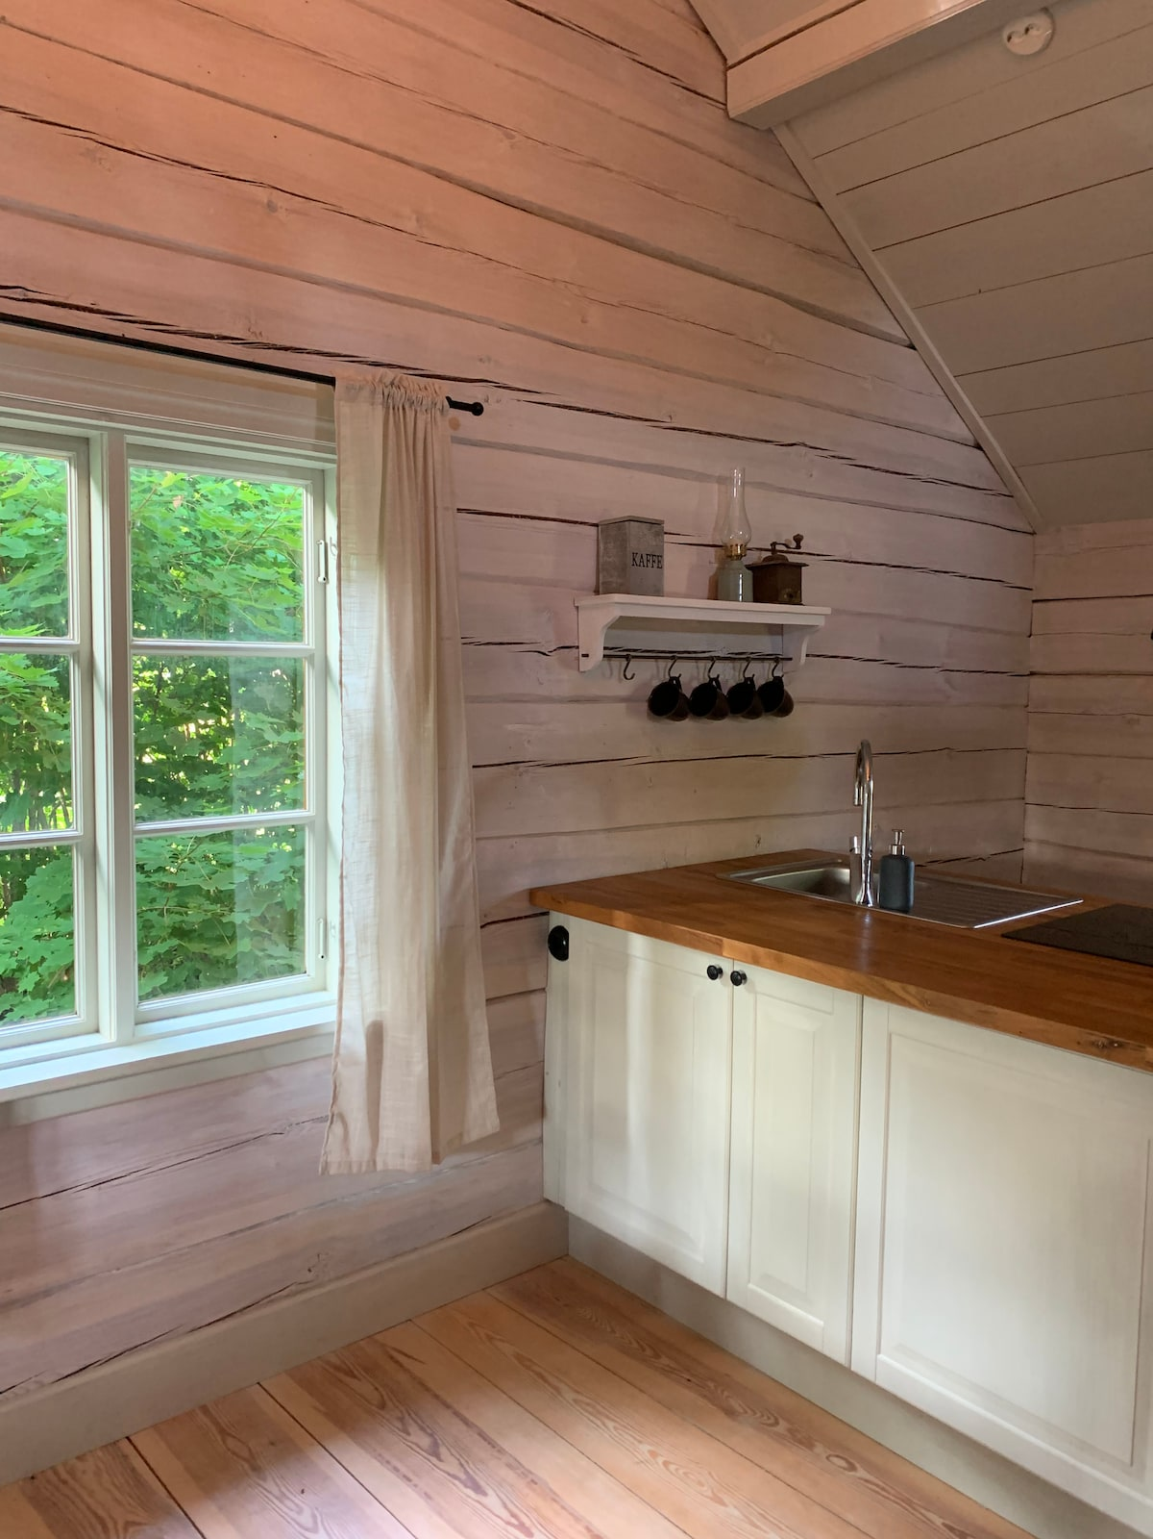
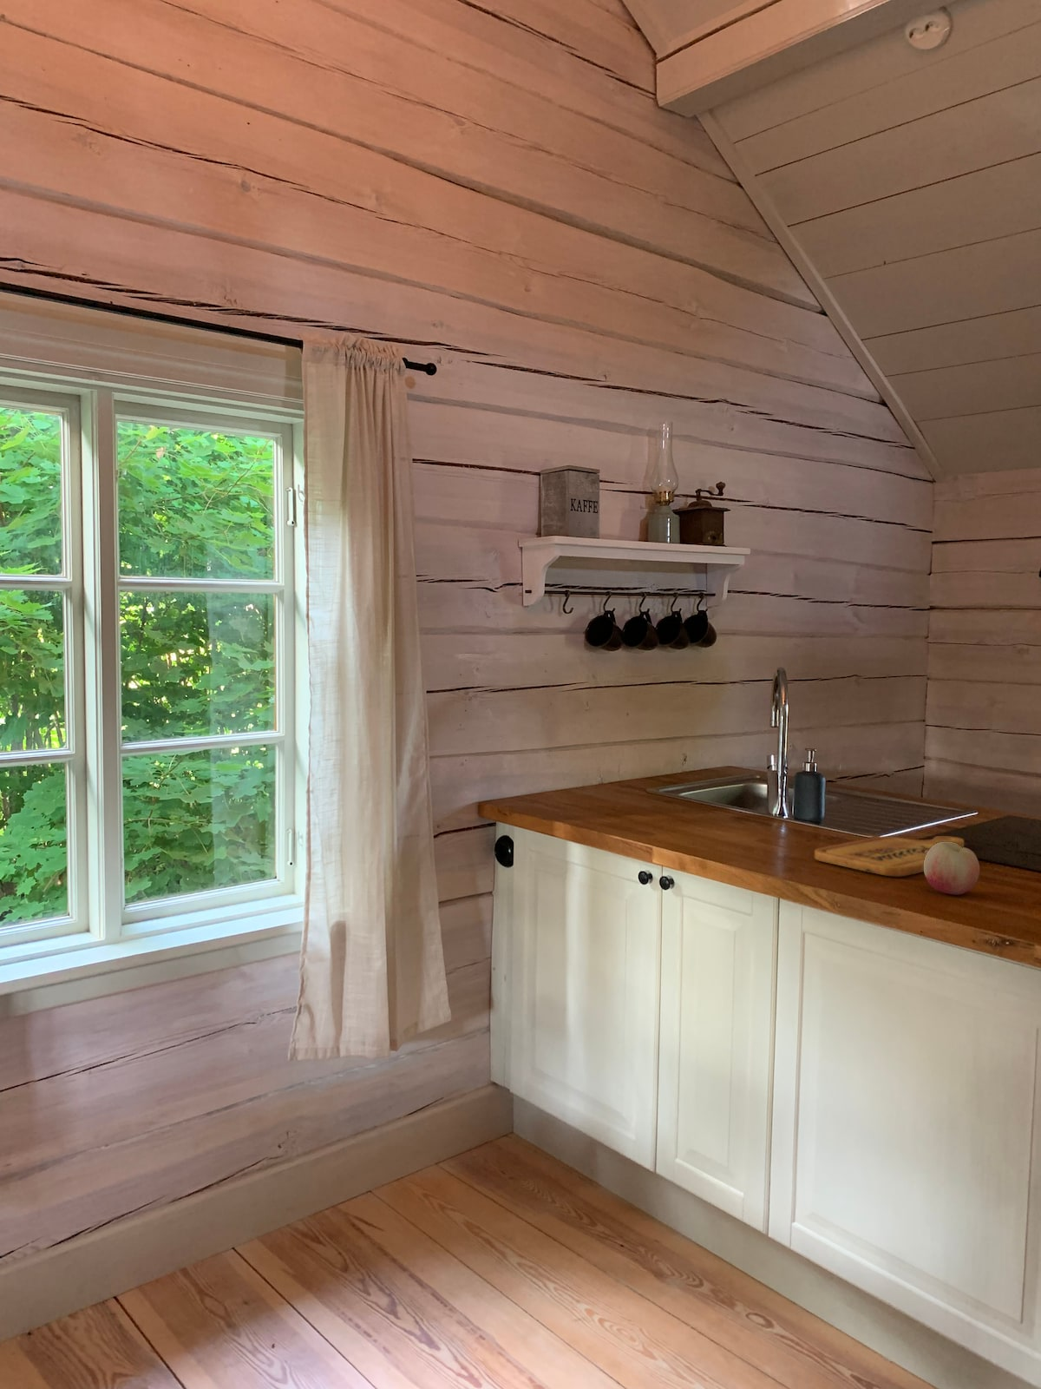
+ cutting board (905, 852)
+ fruit (950, 867)
